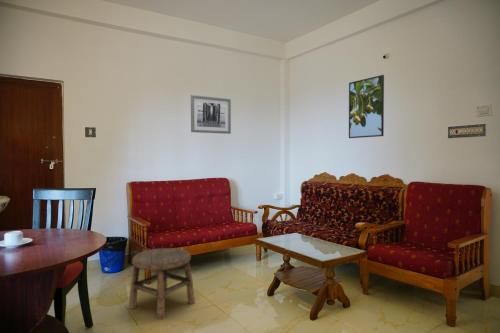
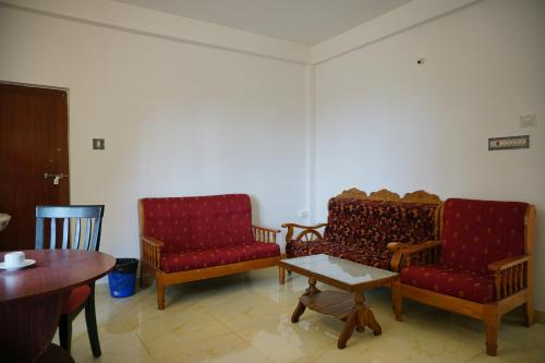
- wall art (211, 115)
- stool (162, 280)
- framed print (365, 108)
